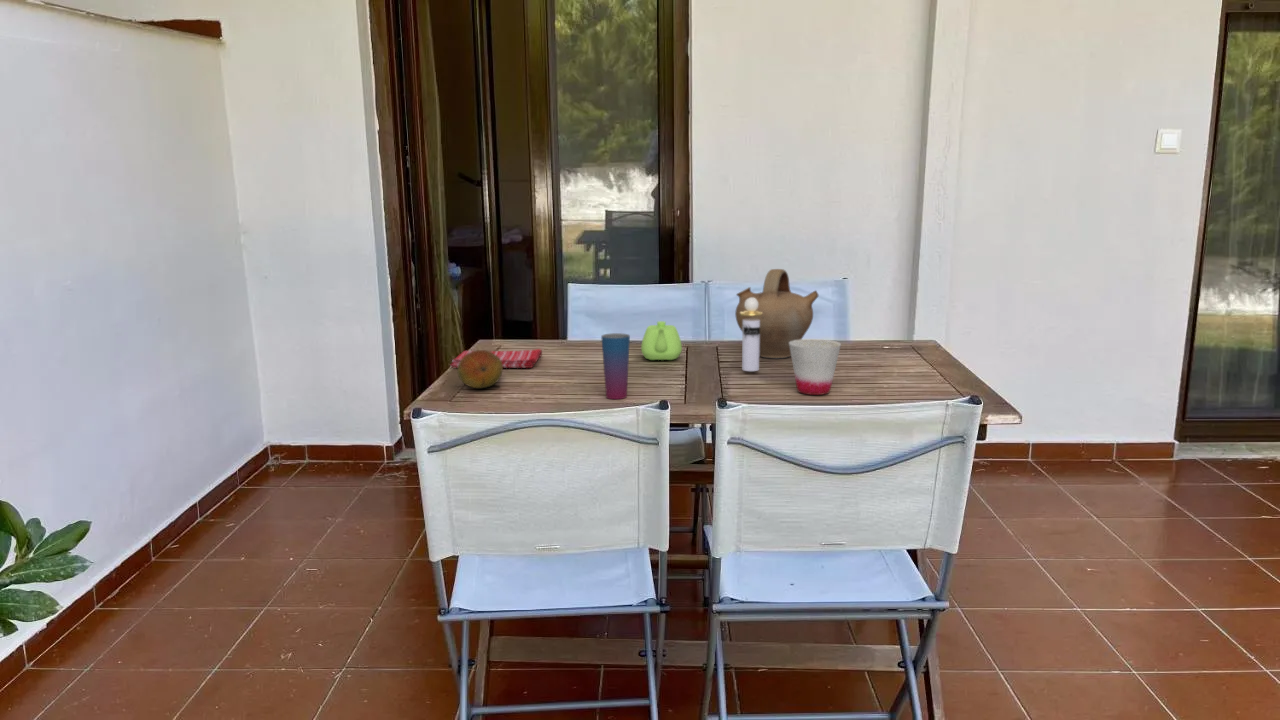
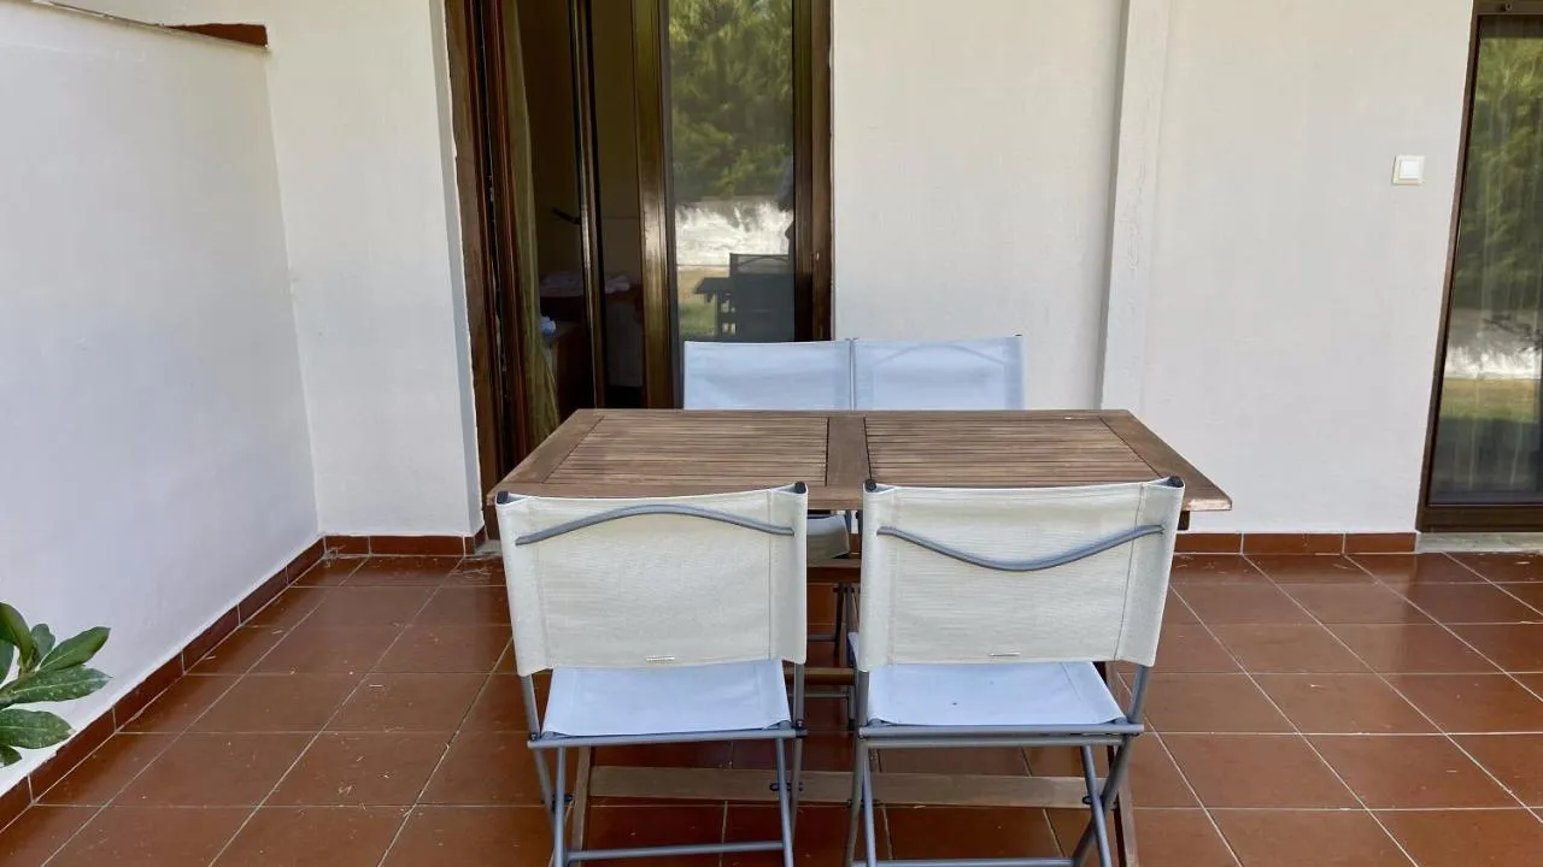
- cup (814, 367)
- jug (777, 312)
- perfume bottle (751, 335)
- teapot (661, 340)
- cup (616, 366)
- dish towel (498, 356)
- fruit (479, 368)
